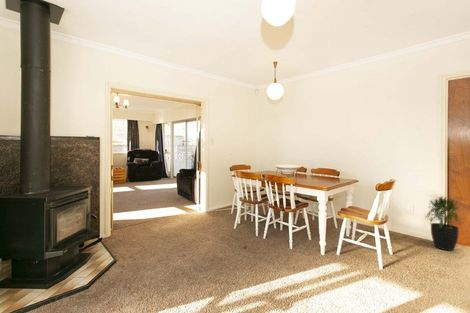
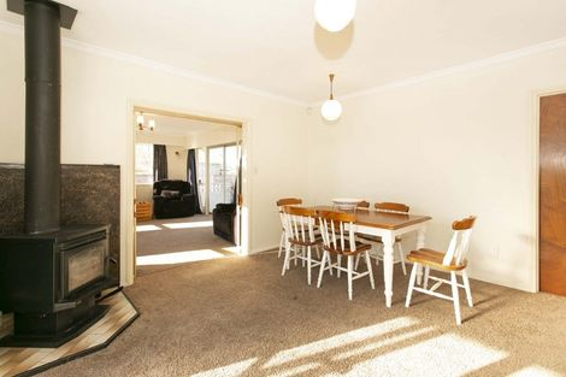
- potted plant (442, 221)
